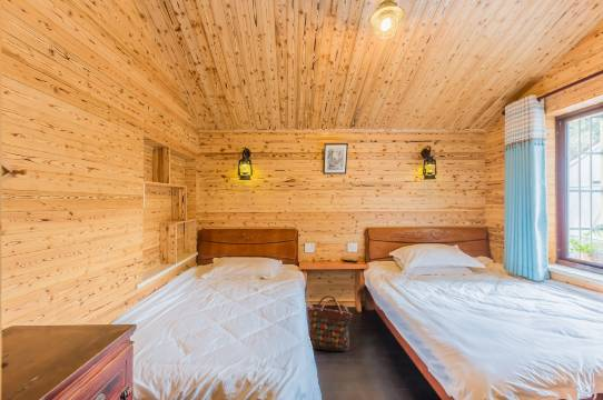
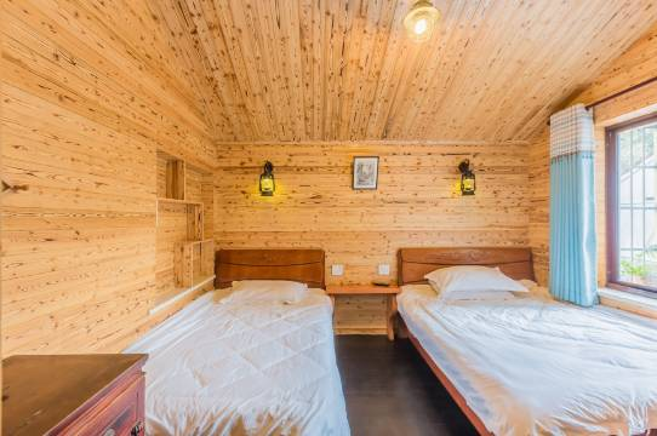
- backpack (329, 320)
